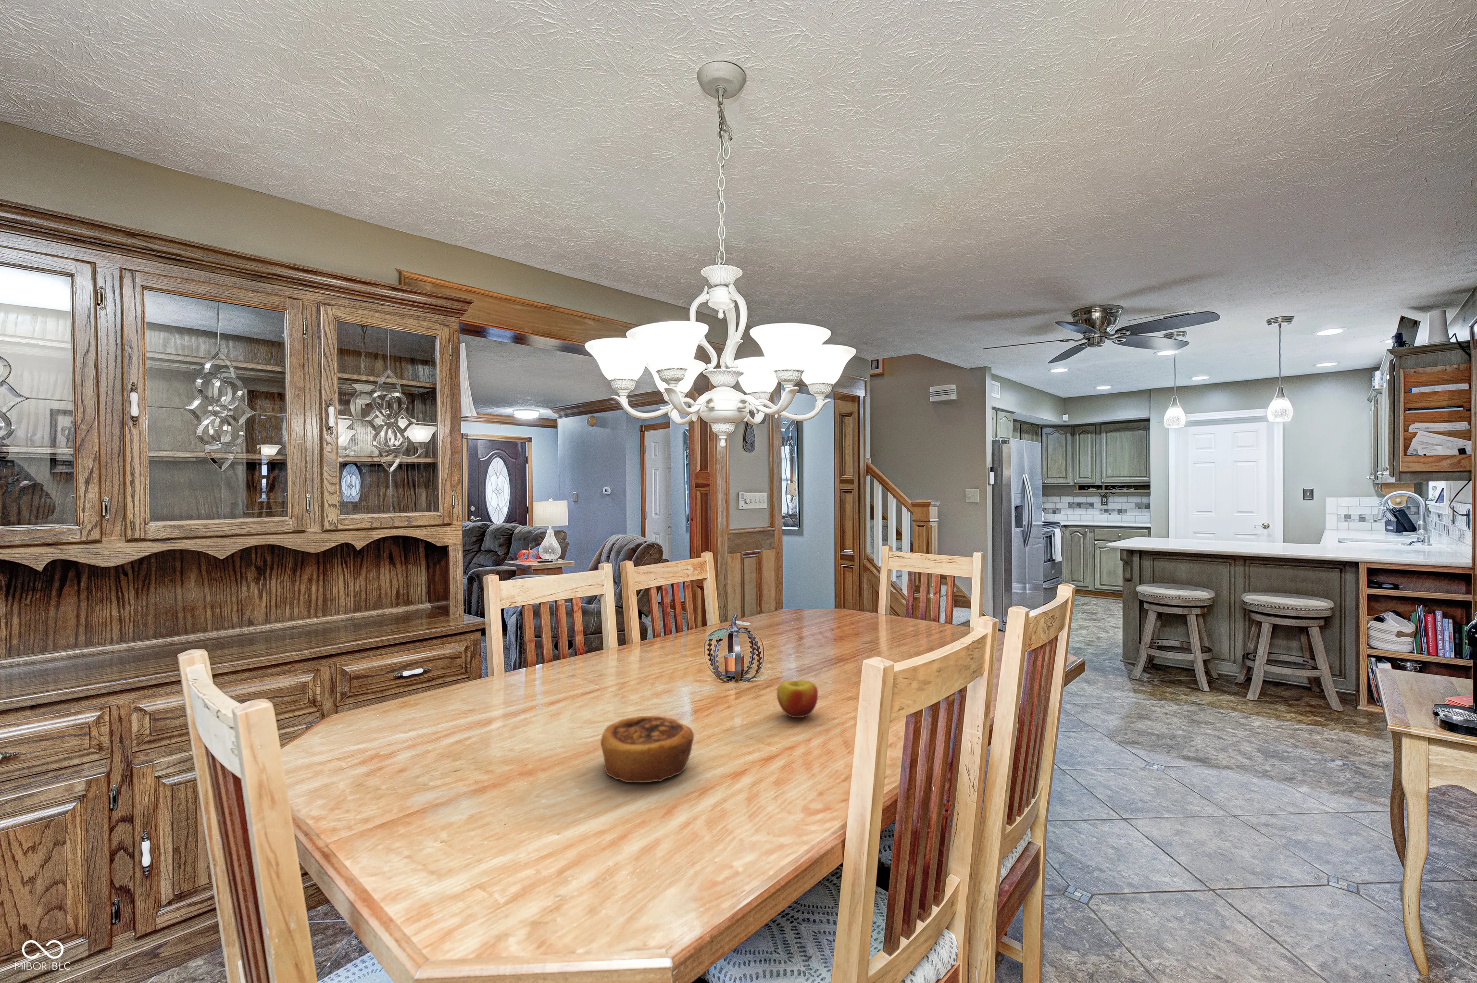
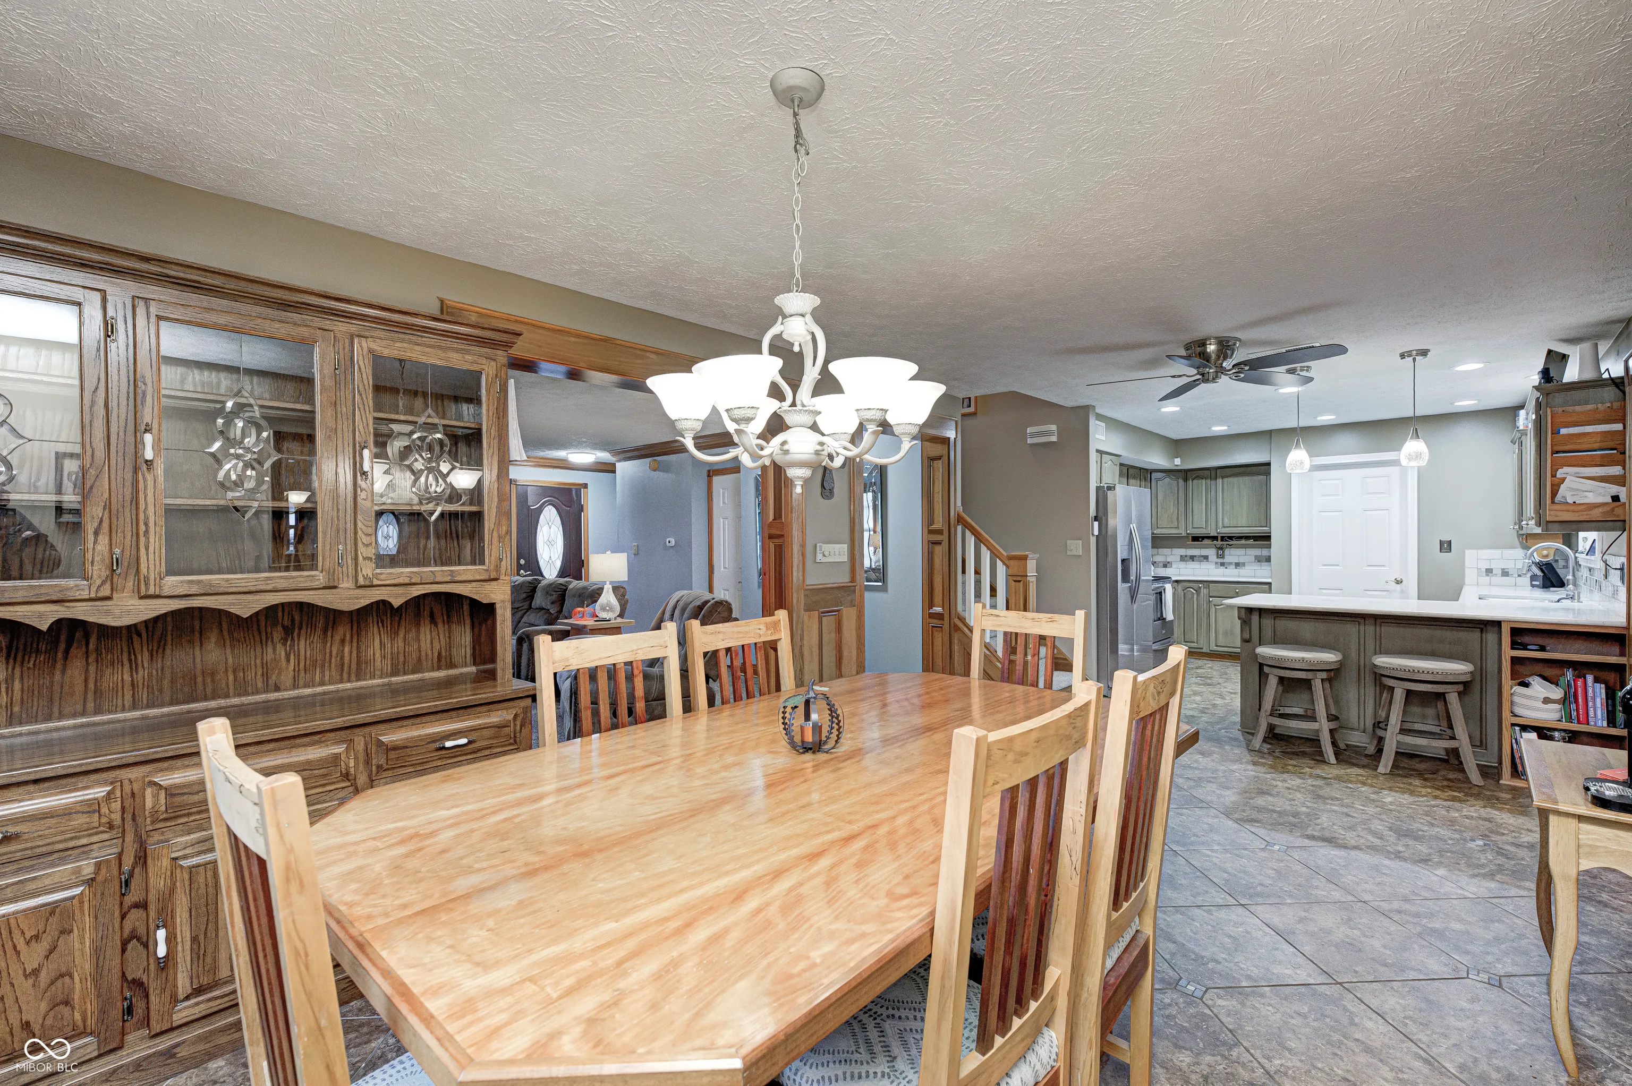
- pastry (647, 746)
- apple (797, 698)
